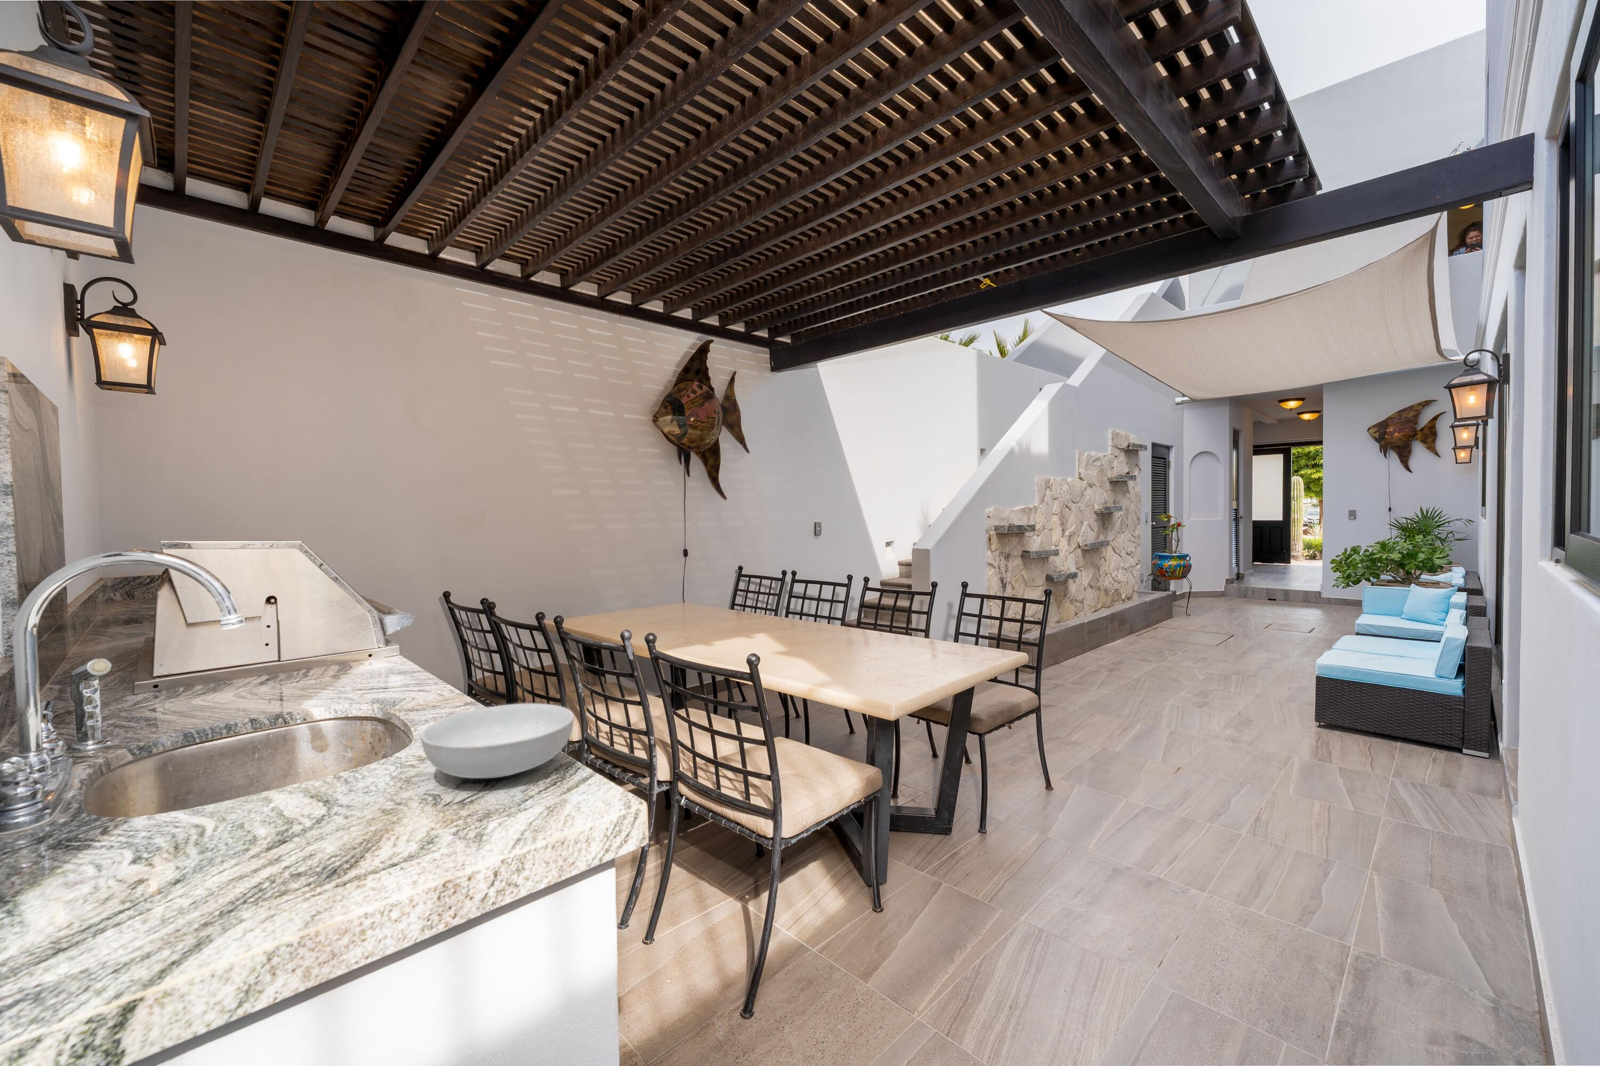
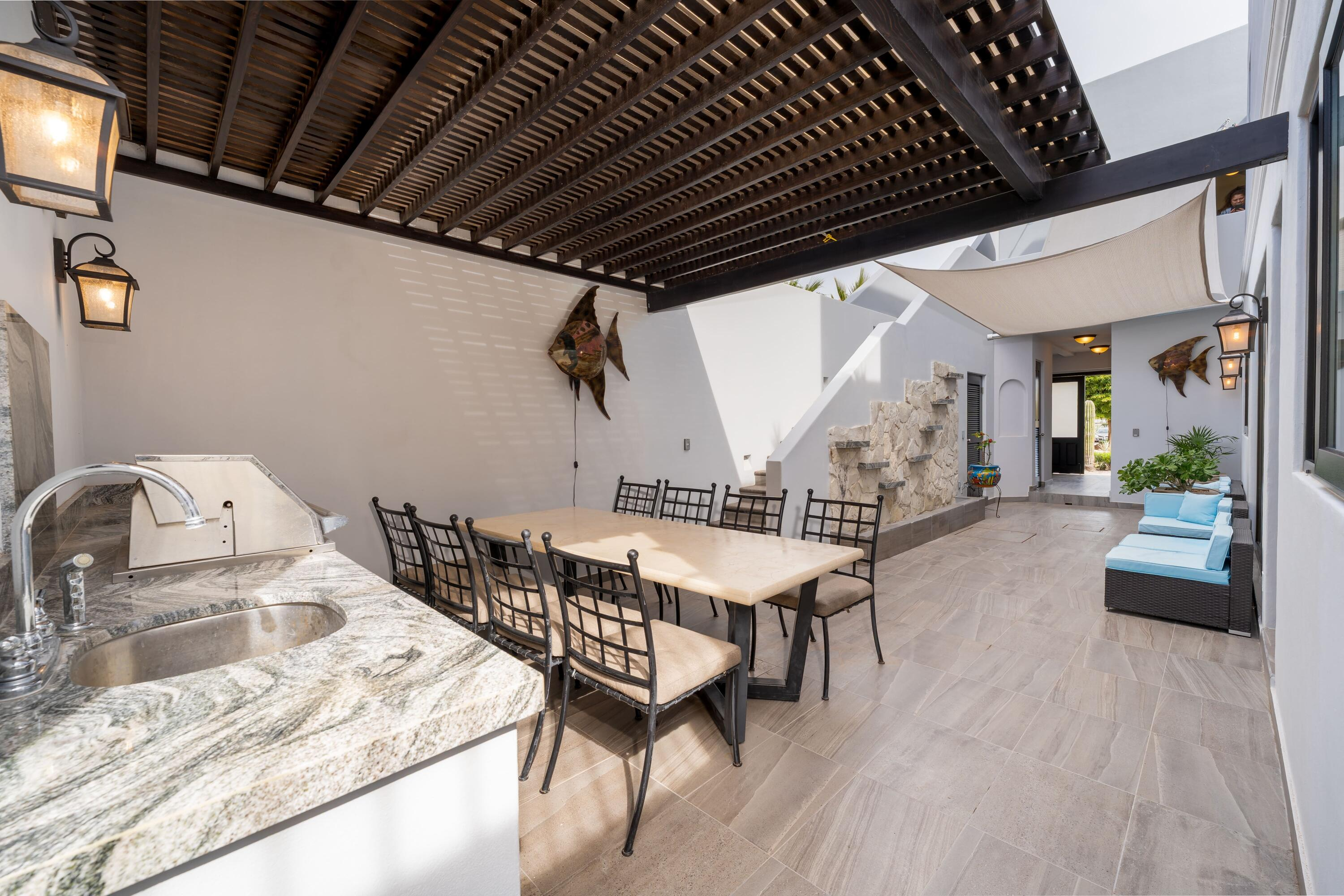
- serving bowl (501, 744)
